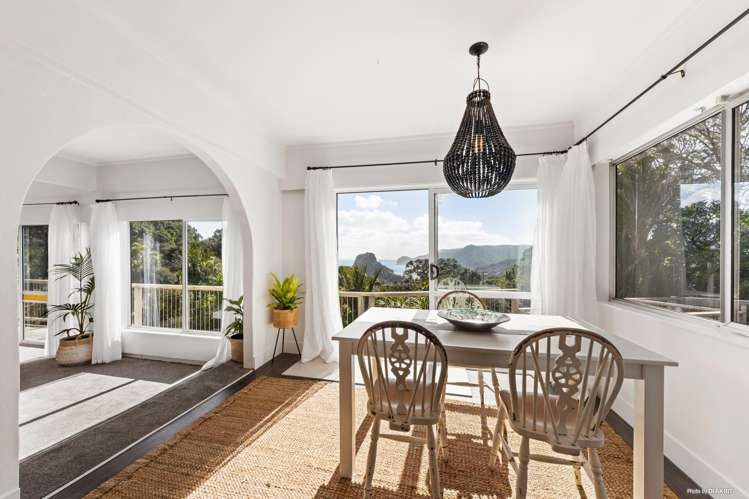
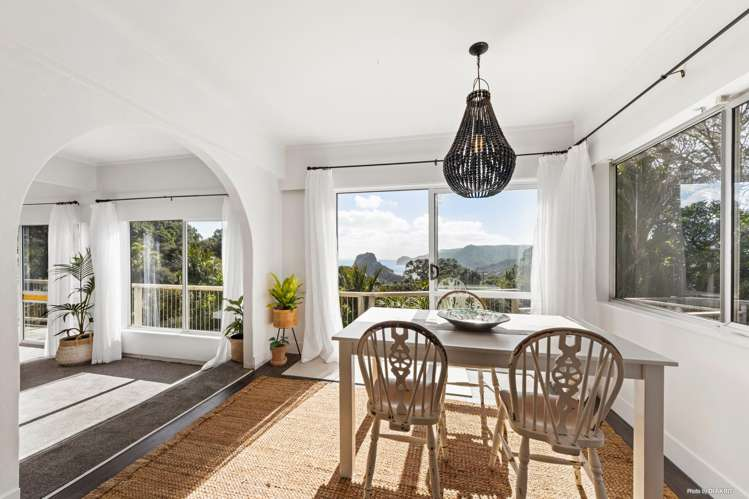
+ potted plant (276, 351)
